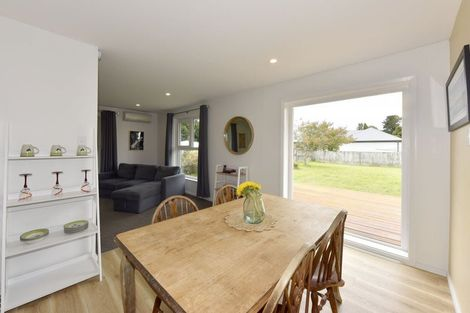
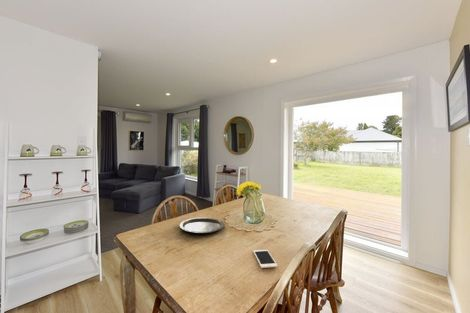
+ plate (202, 225)
+ cell phone (264, 258)
